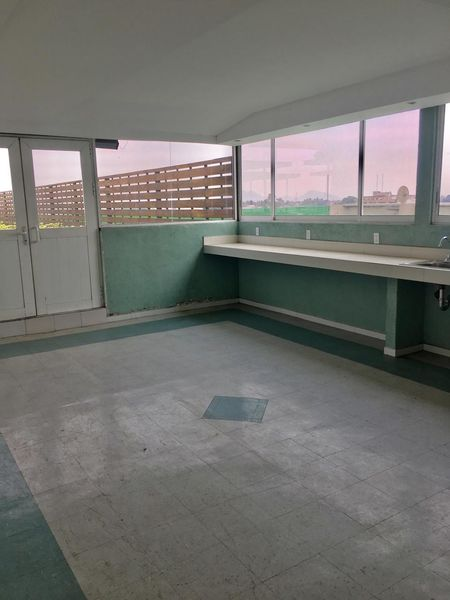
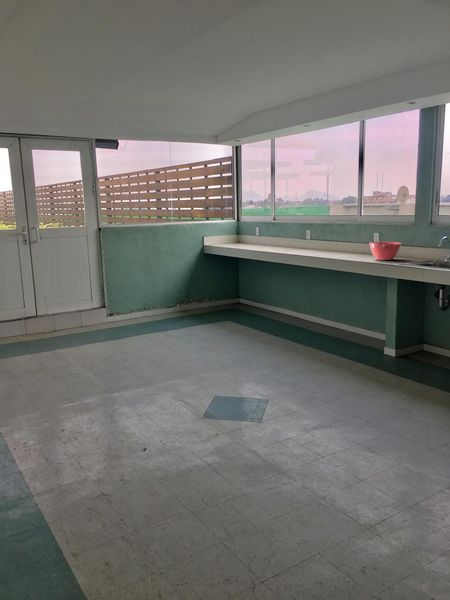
+ mixing bowl (384, 251)
